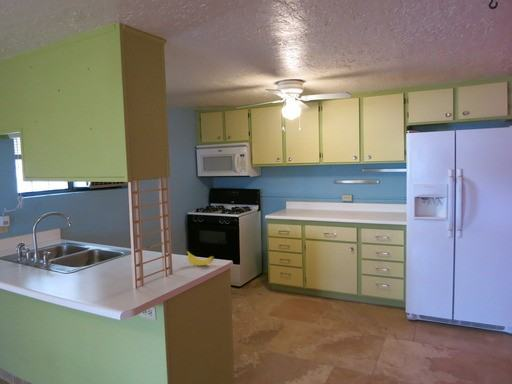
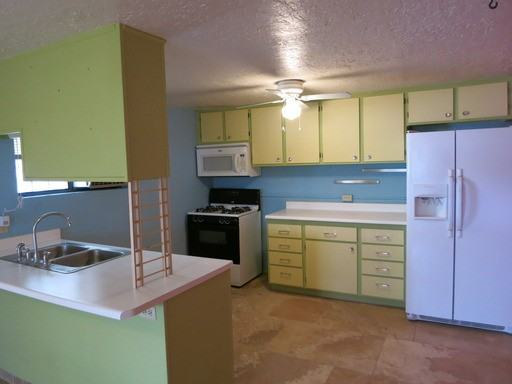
- banana (199, 259)
